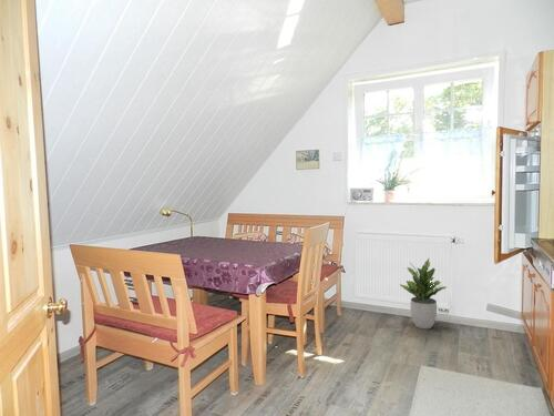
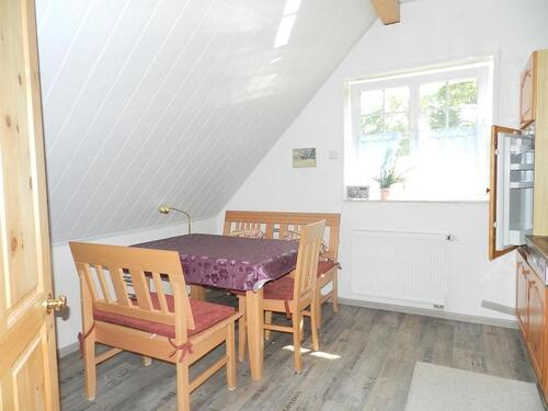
- potted plant (422, 292)
